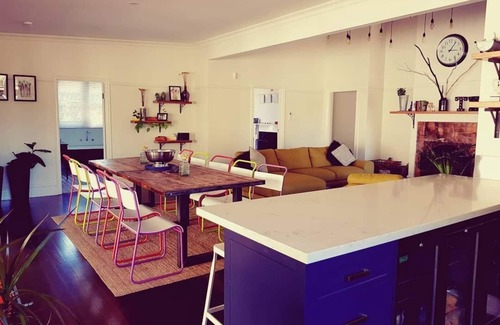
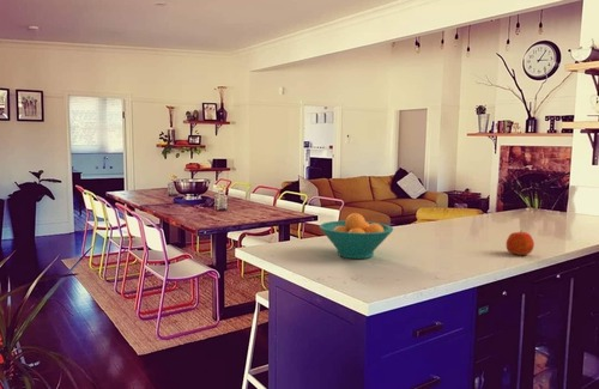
+ apple (520, 241)
+ fruit bowl (356, 233)
